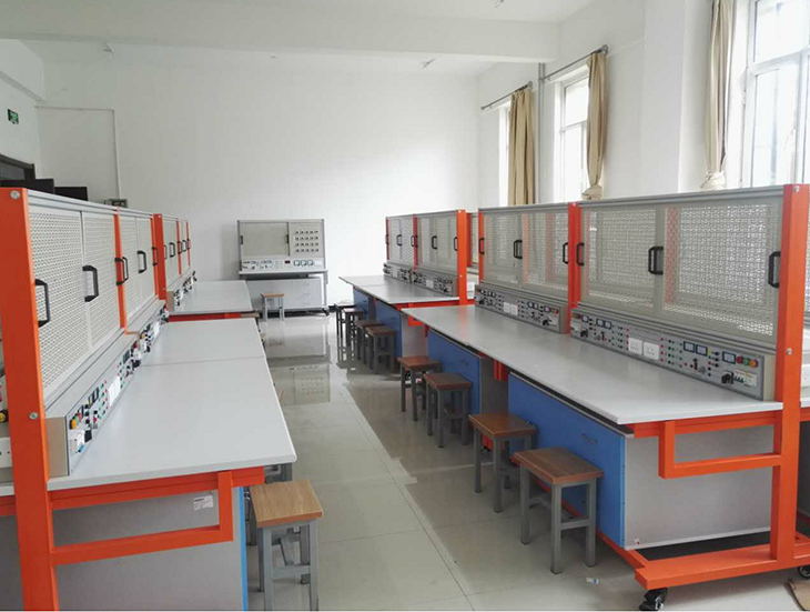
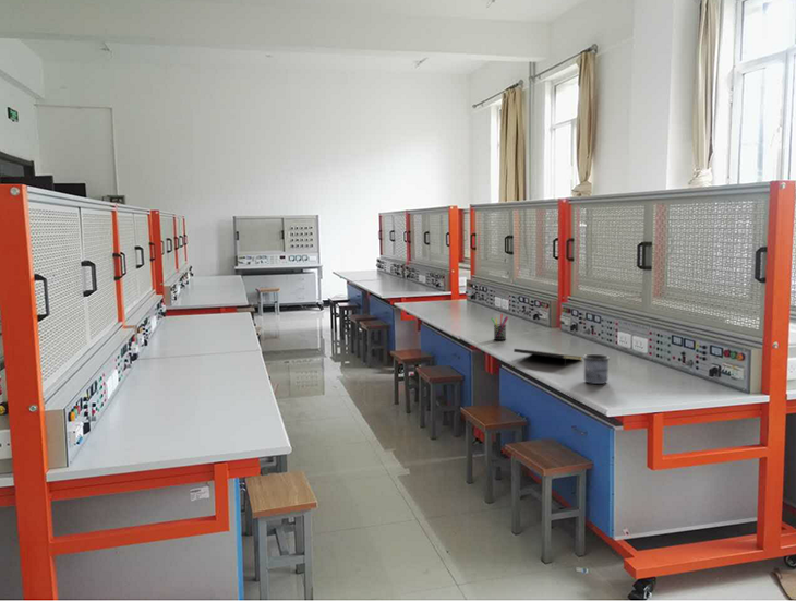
+ notepad (547, 354)
+ mug (593, 368)
+ pen holder (498, 326)
